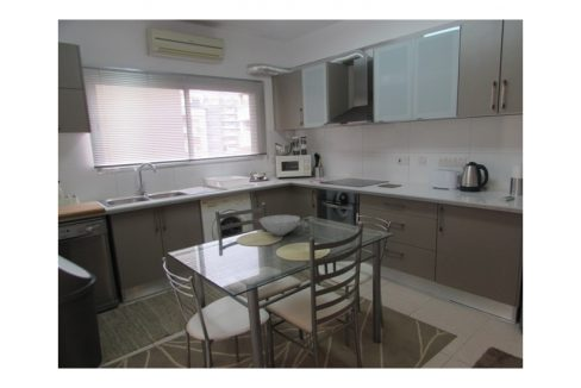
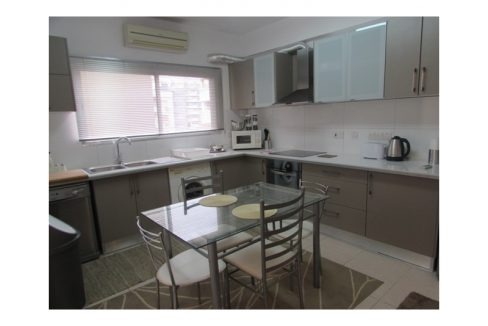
- bowl (280, 226)
